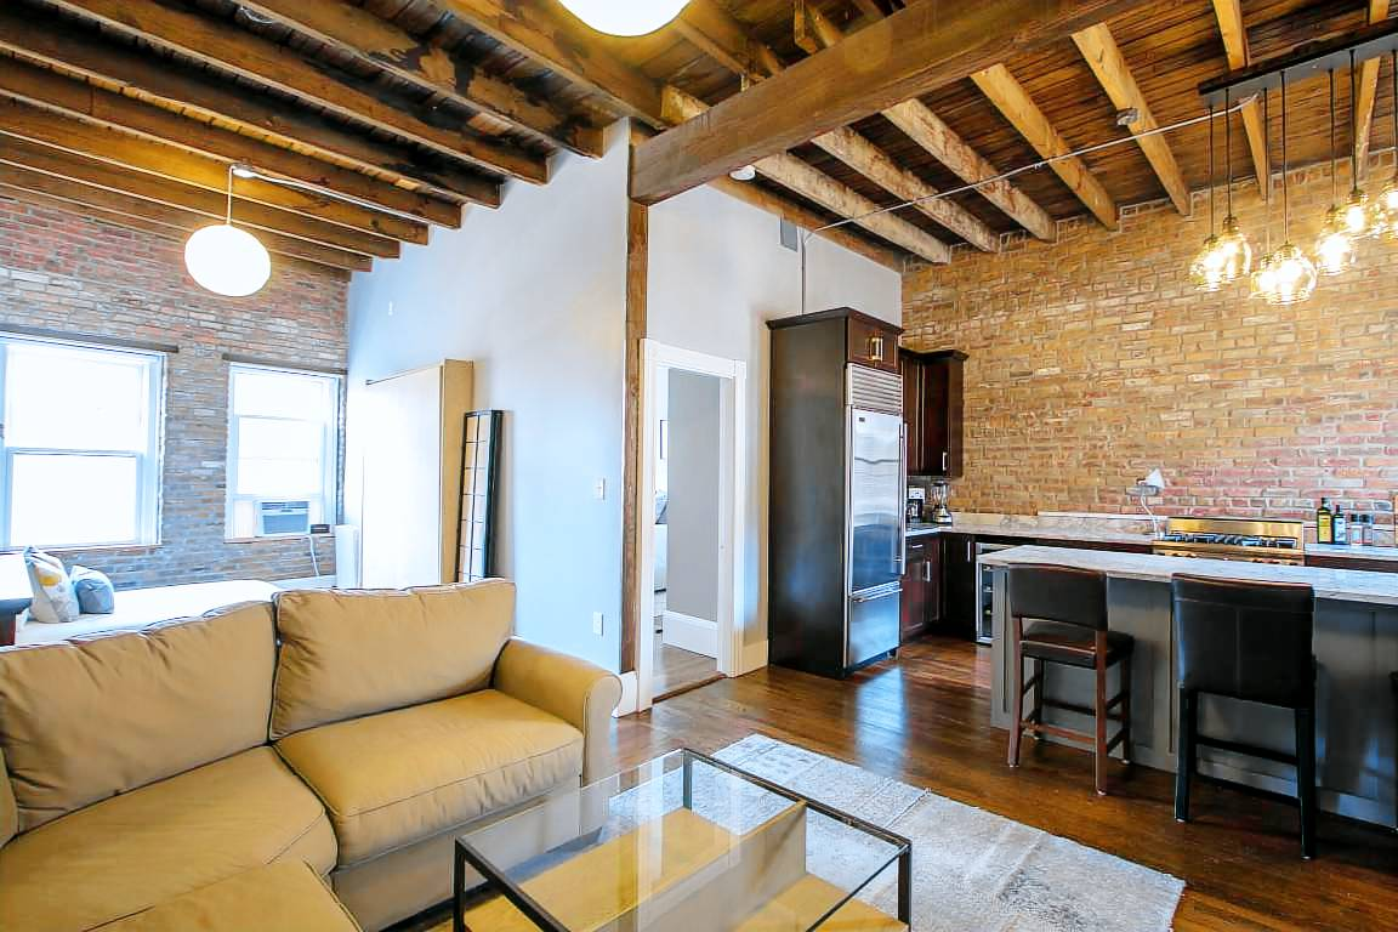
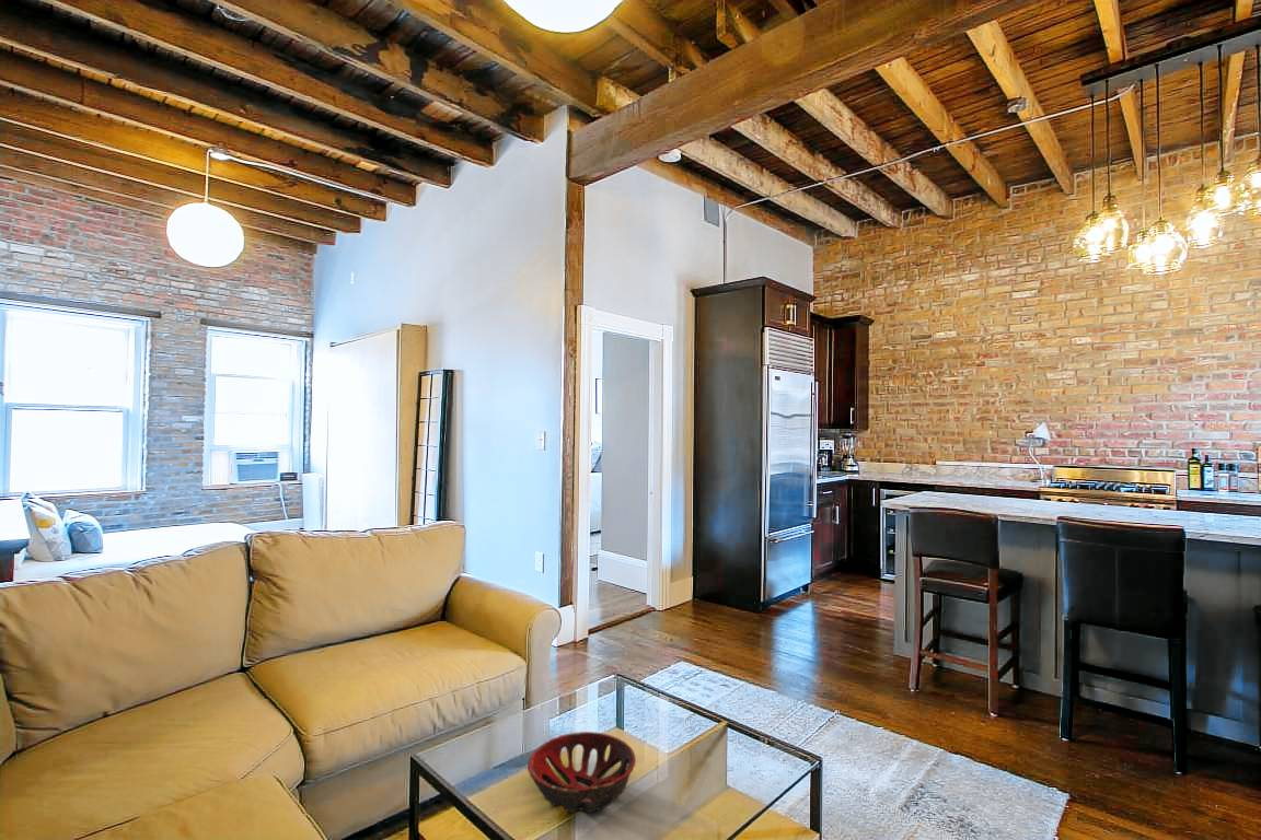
+ decorative bowl (581, 774)
